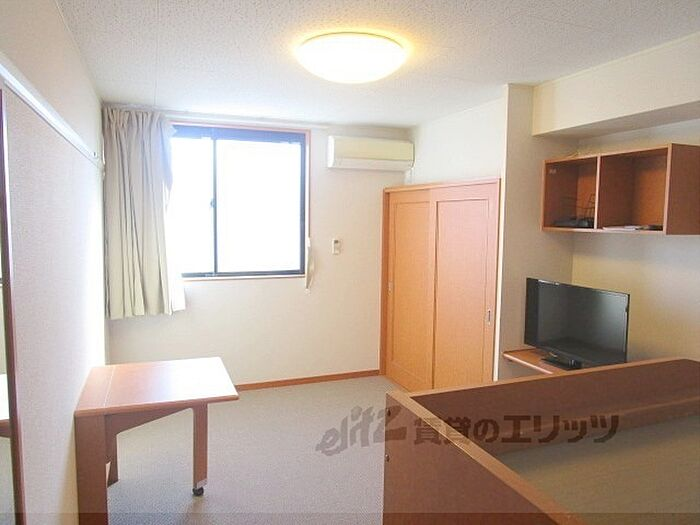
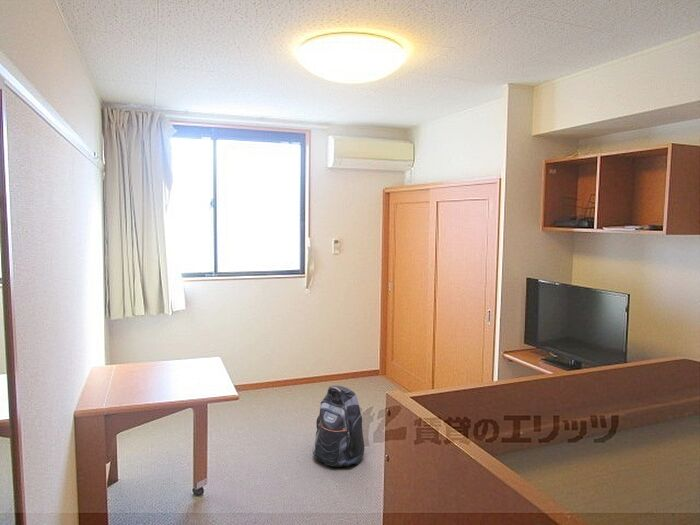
+ backpack (338, 422)
